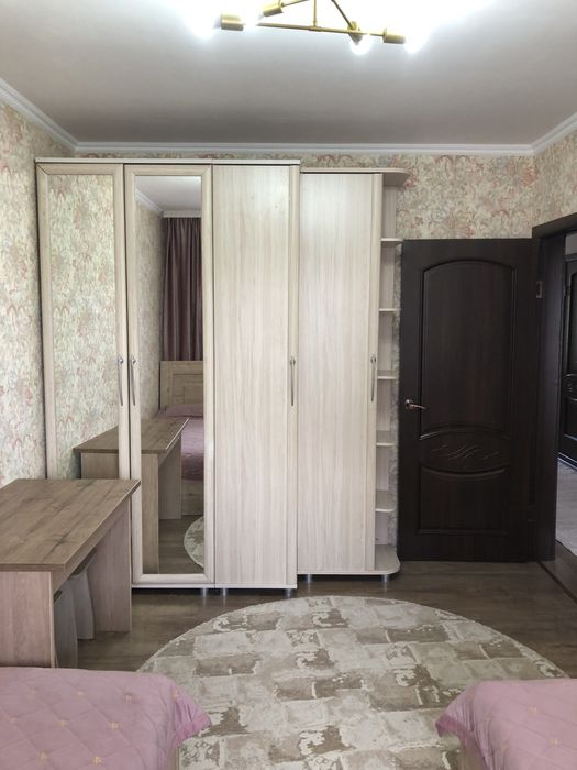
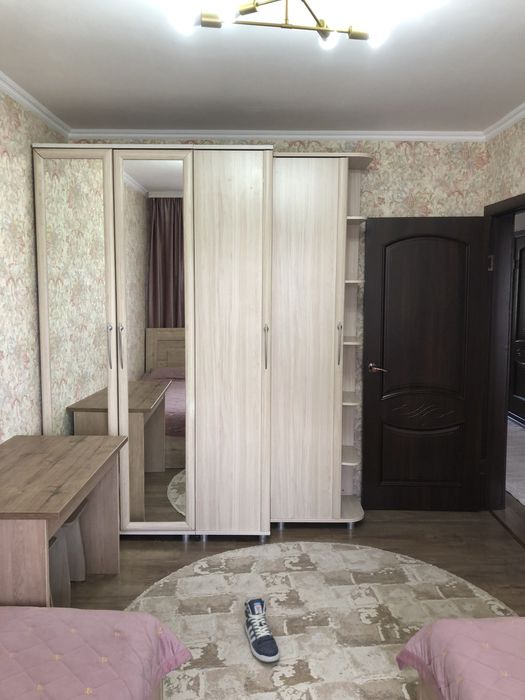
+ sneaker (260, 626)
